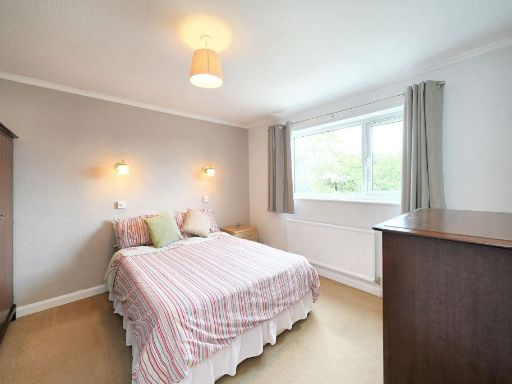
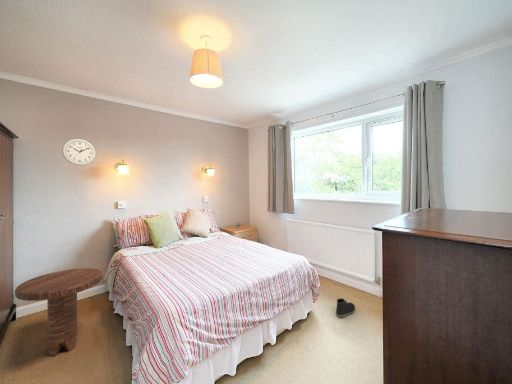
+ sneaker (346, 304)
+ wall clock (79, 152)
+ side table (63, 312)
